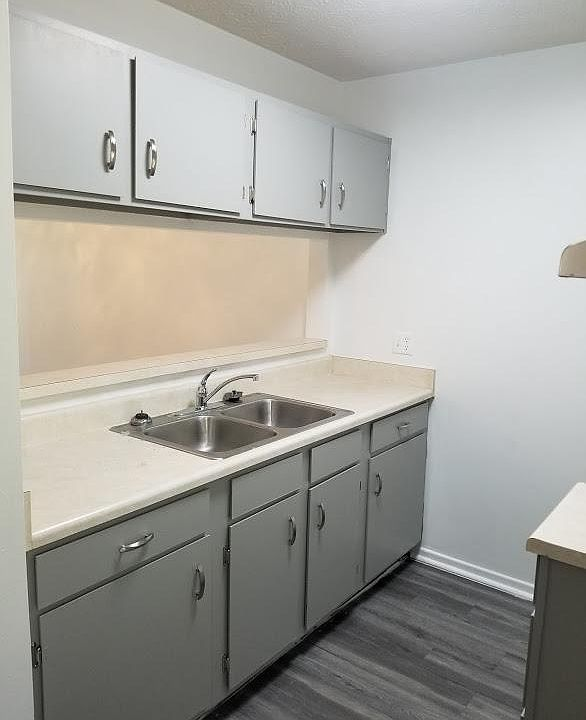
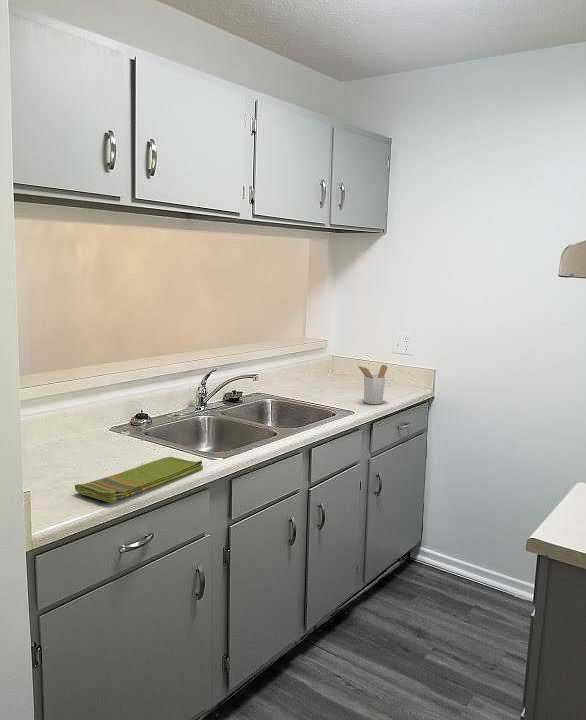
+ utensil holder (370, 383)
+ dish towel (142, 475)
